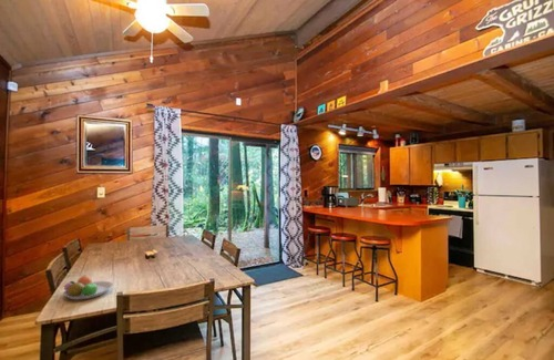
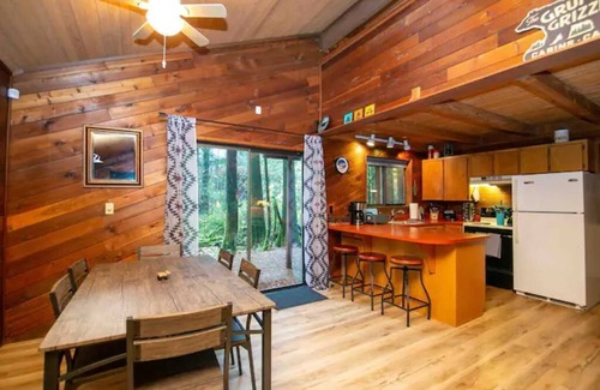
- fruit bowl (88, 285)
